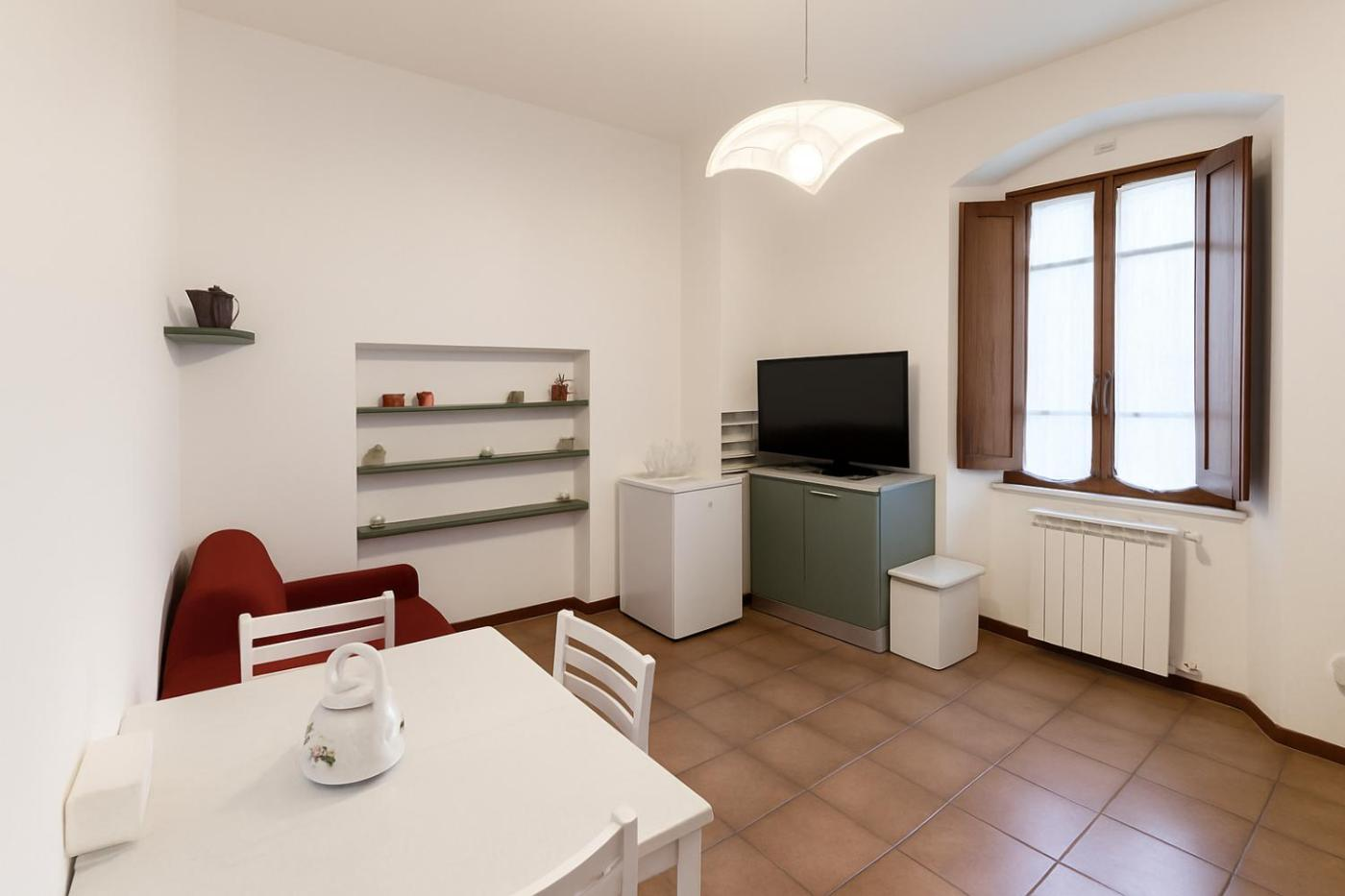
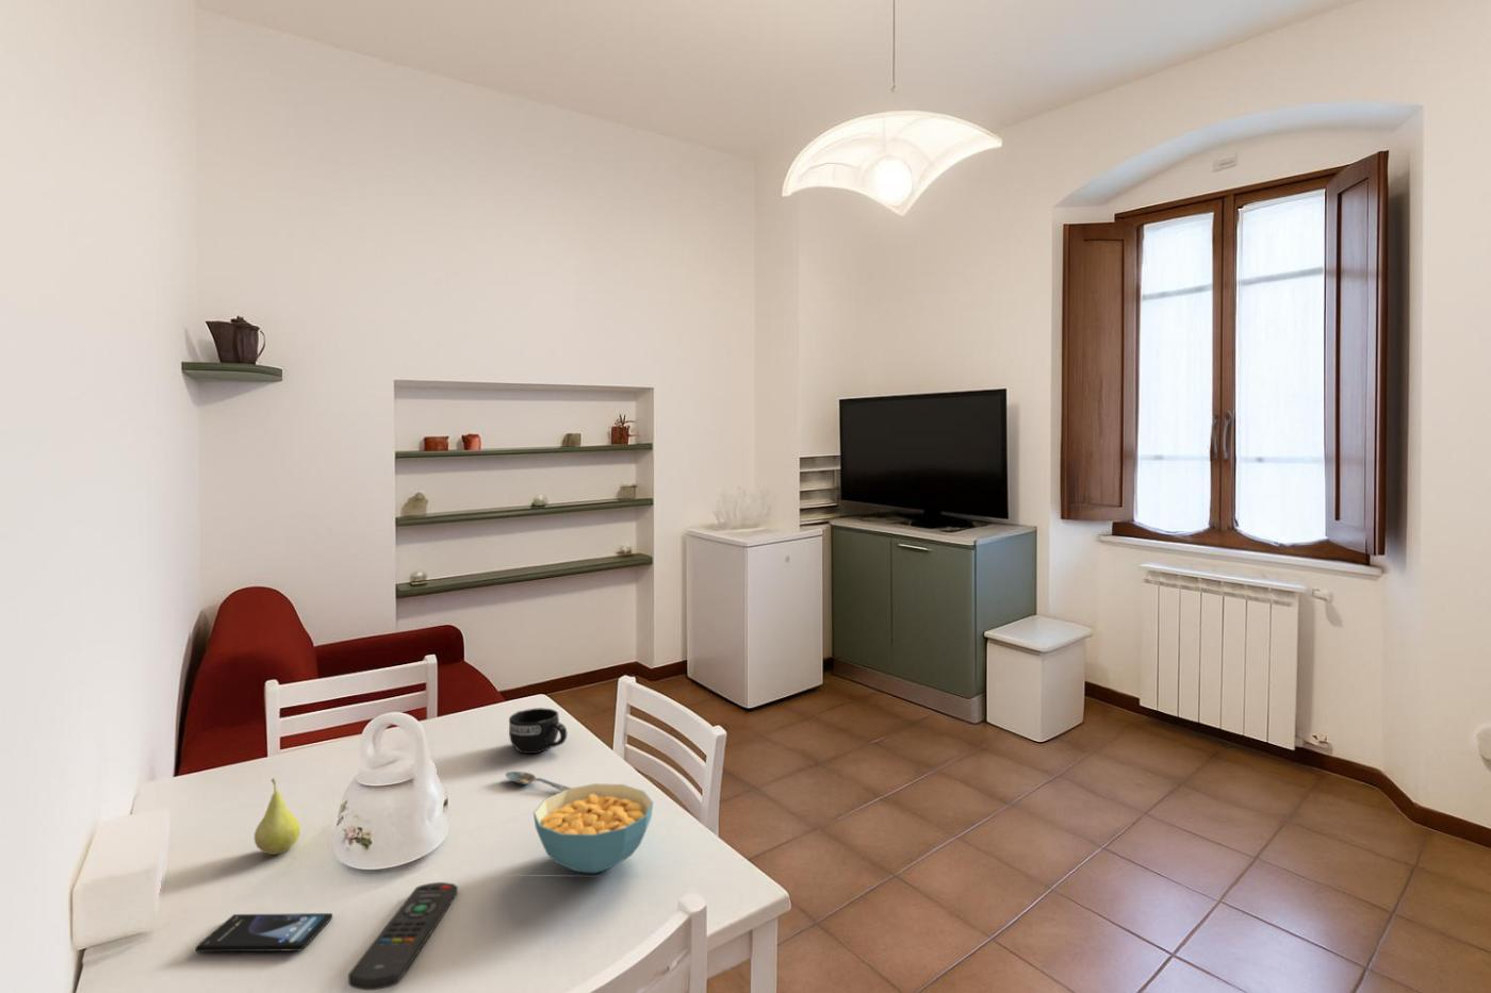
+ mug (539, 733)
+ fruit (276, 818)
+ remote control (408, 929)
+ smartphone (266, 931)
+ spoon (549, 784)
+ cereal bowl (594, 836)
